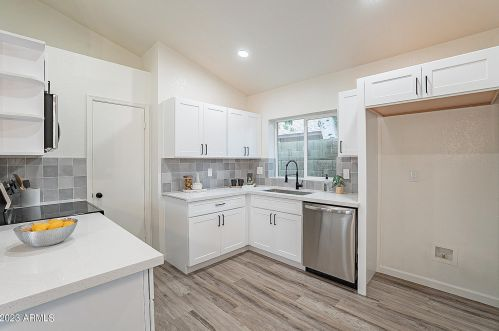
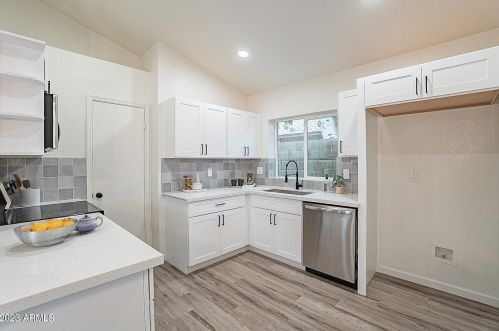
+ teapot (86, 223)
